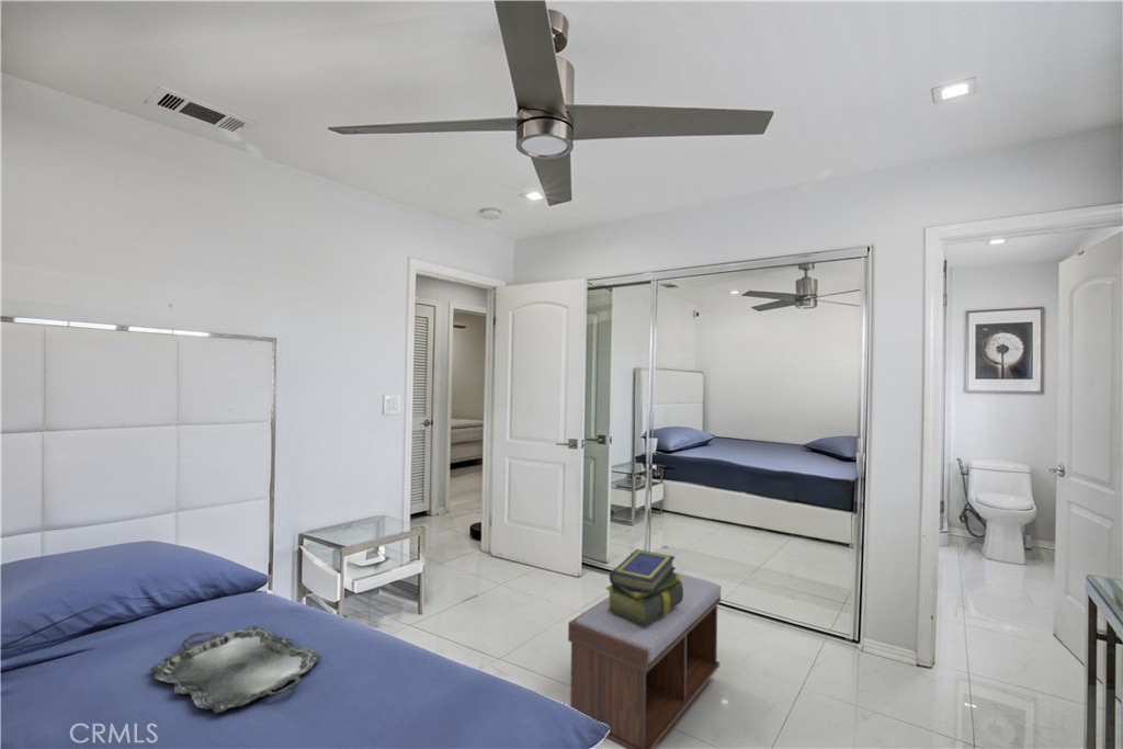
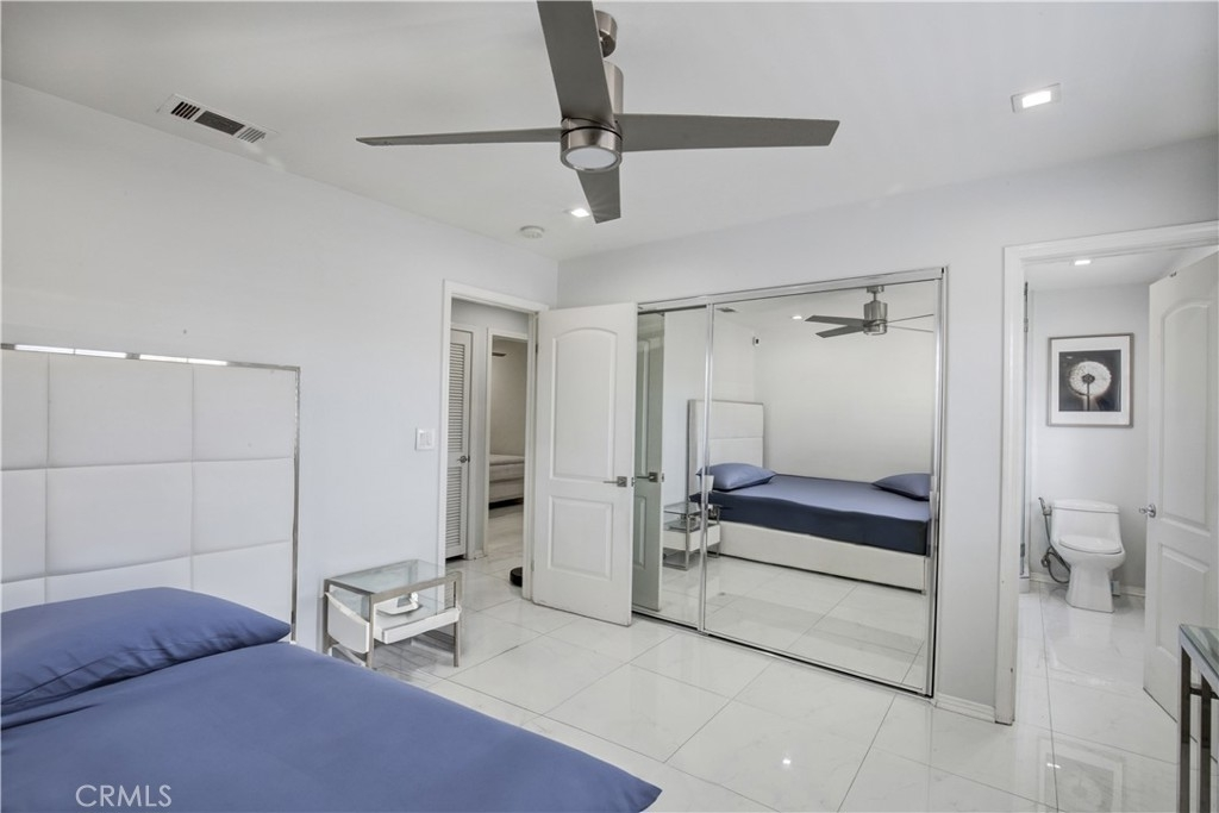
- bench (651, 649)
- stack of books (645, 585)
- serving tray (237, 663)
